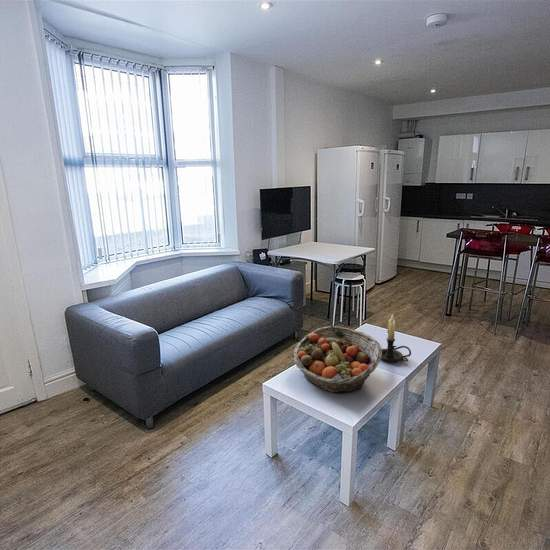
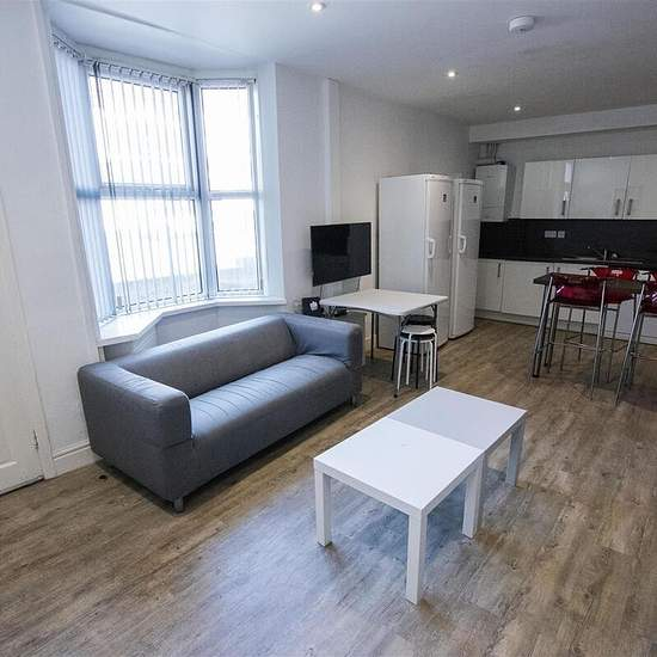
- fruit basket (336, 358)
- candle holder (393, 337)
